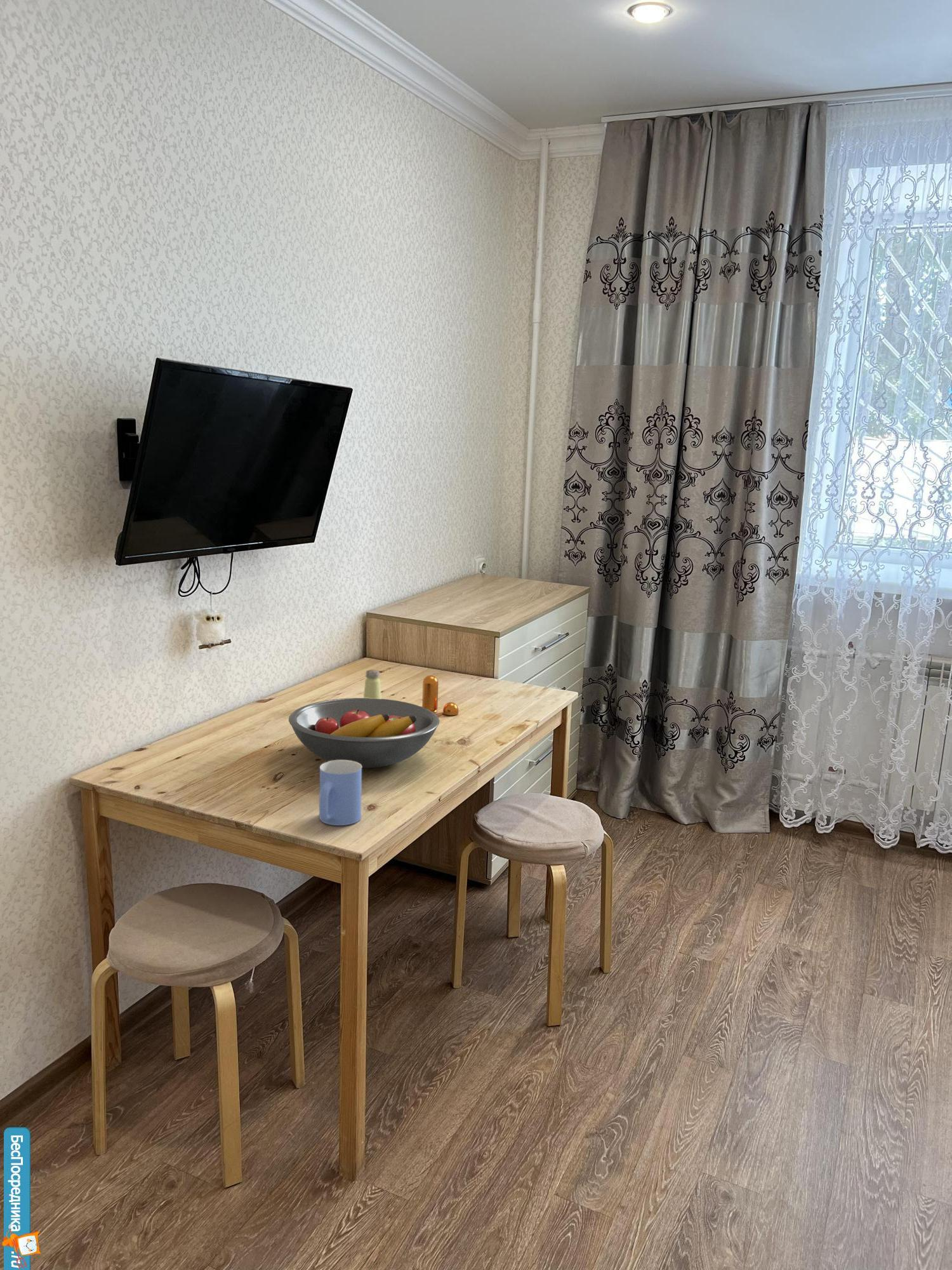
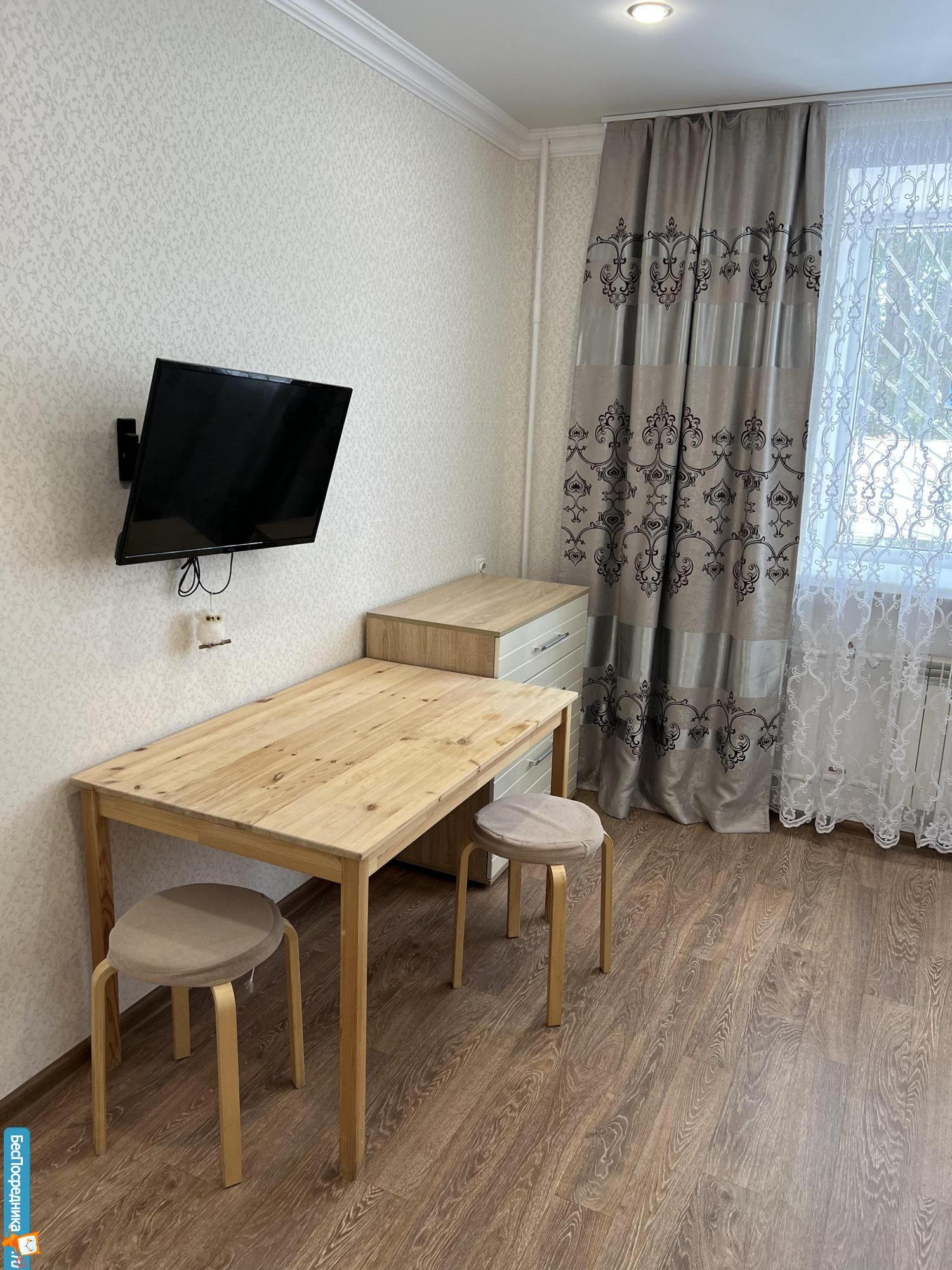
- fruit bowl (364, 732)
- pepper shaker (437, 694)
- mug (334, 795)
- saltshaker (372, 688)
